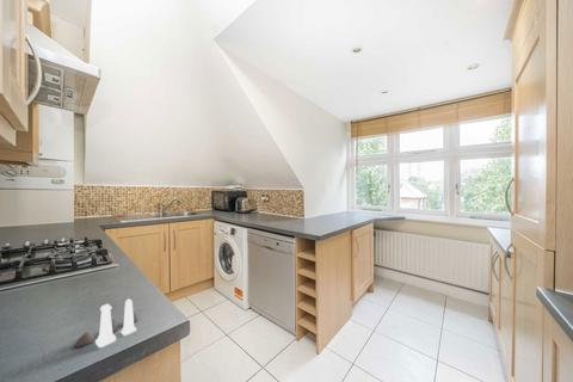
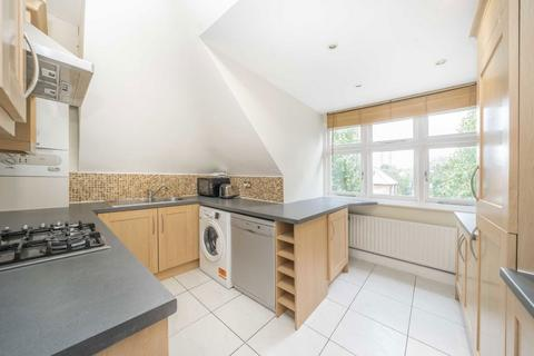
- salt and pepper shaker set (110, 316)
